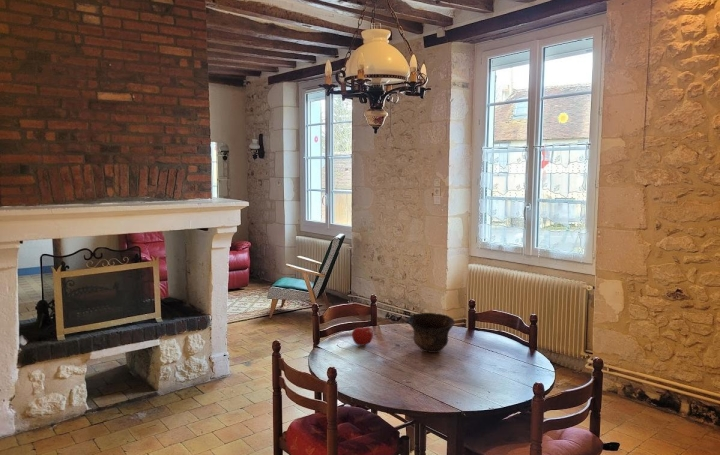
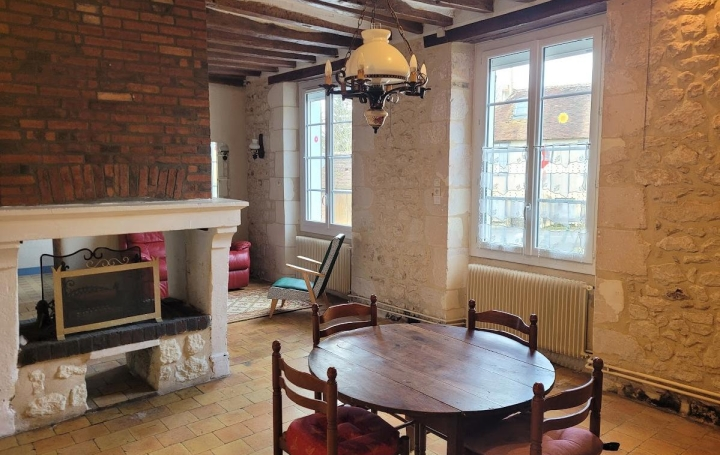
- bowl (430, 334)
- fruit (362, 334)
